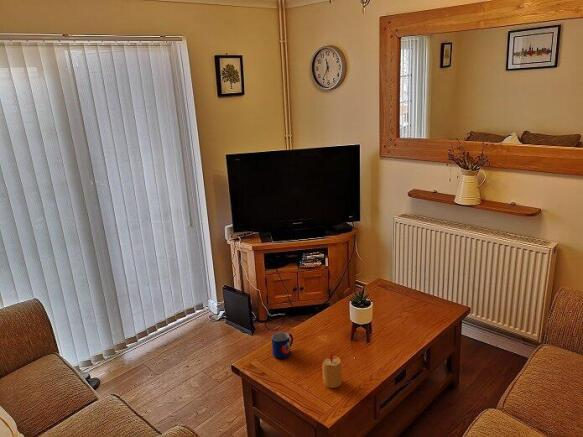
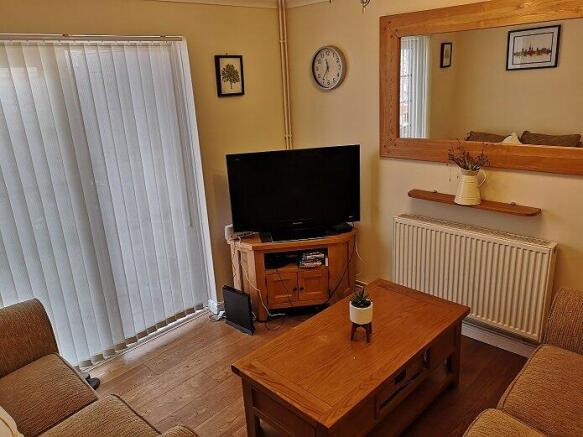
- candle (331, 367)
- mug (283, 343)
